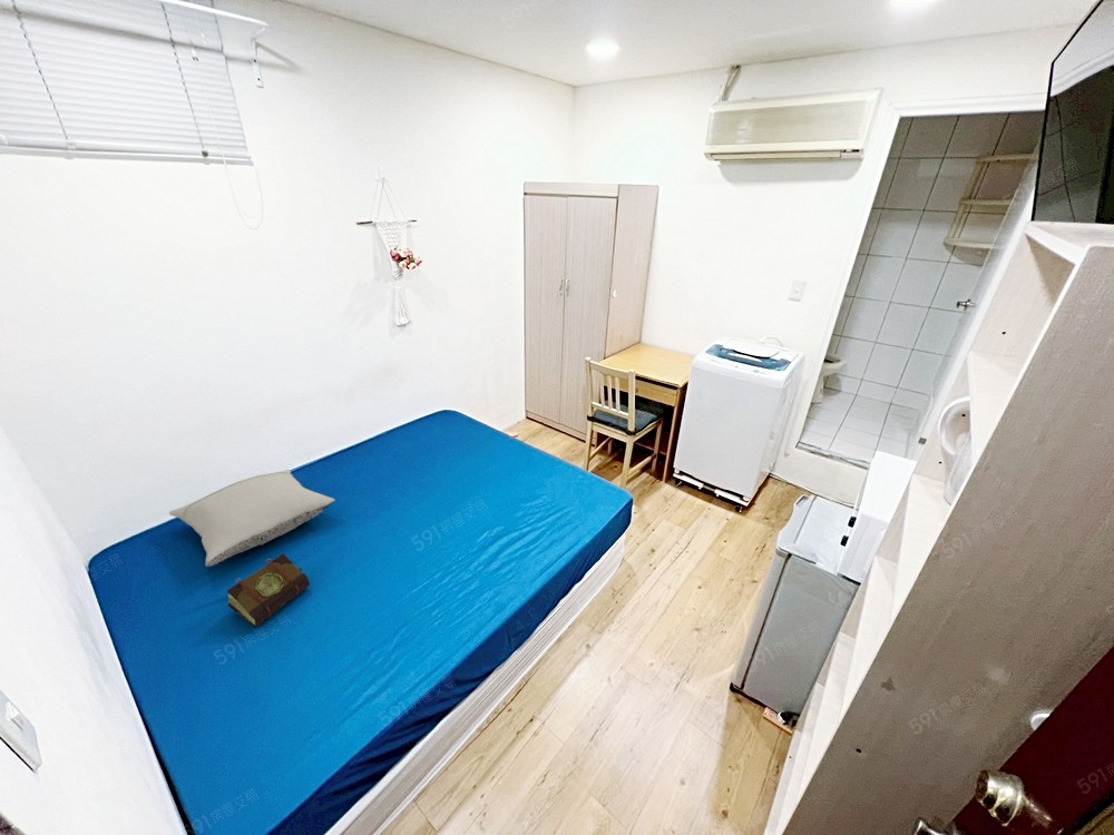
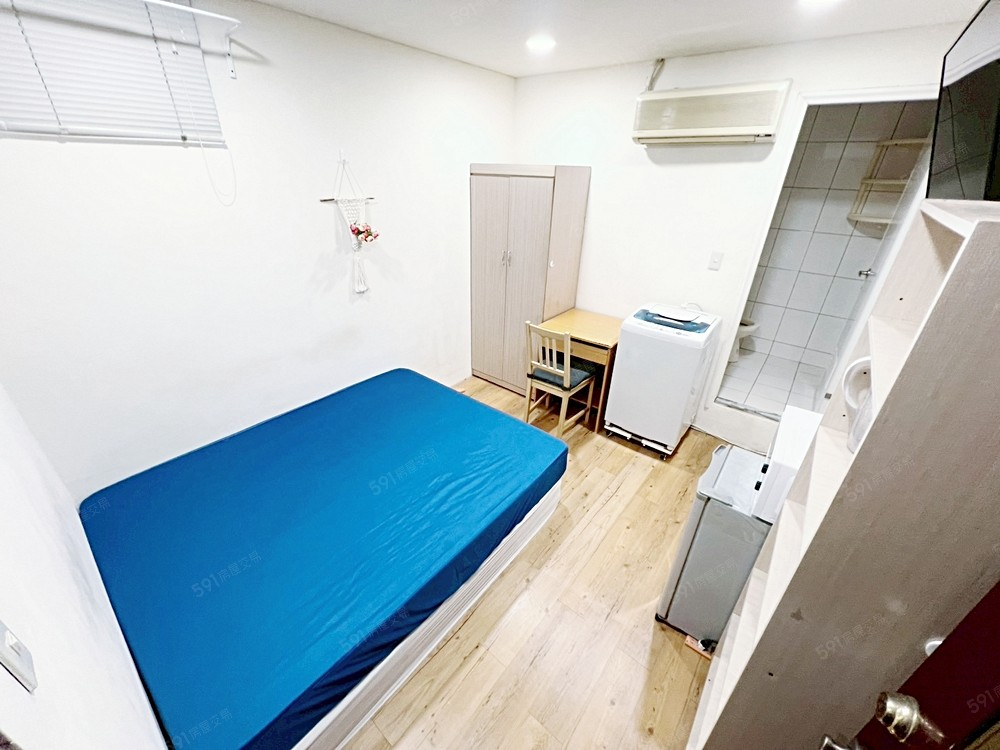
- pillow (254, 508)
- book (274, 581)
